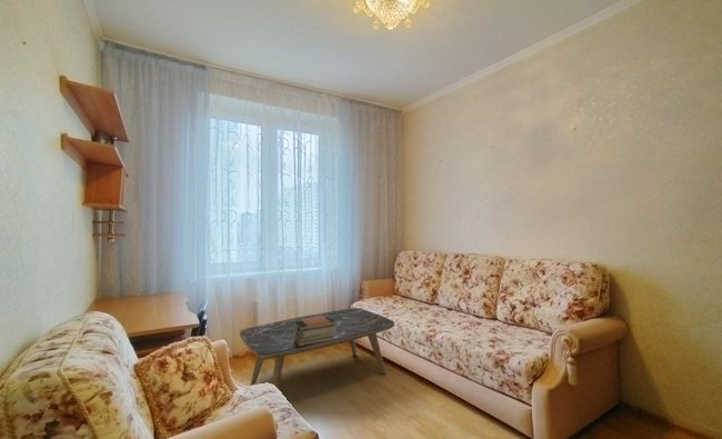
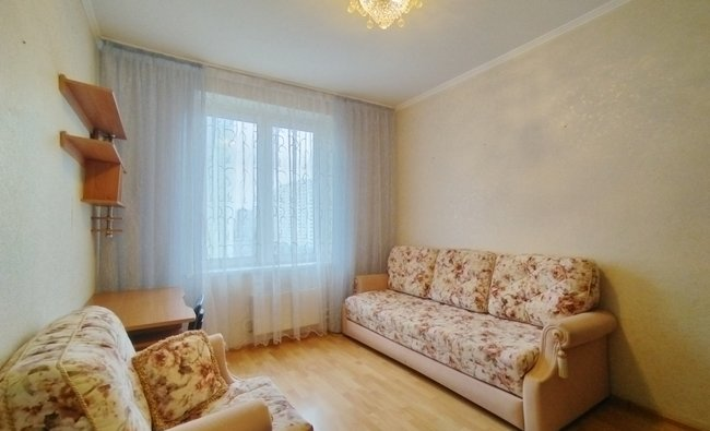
- coffee table (319, 348)
- book stack (314, 329)
